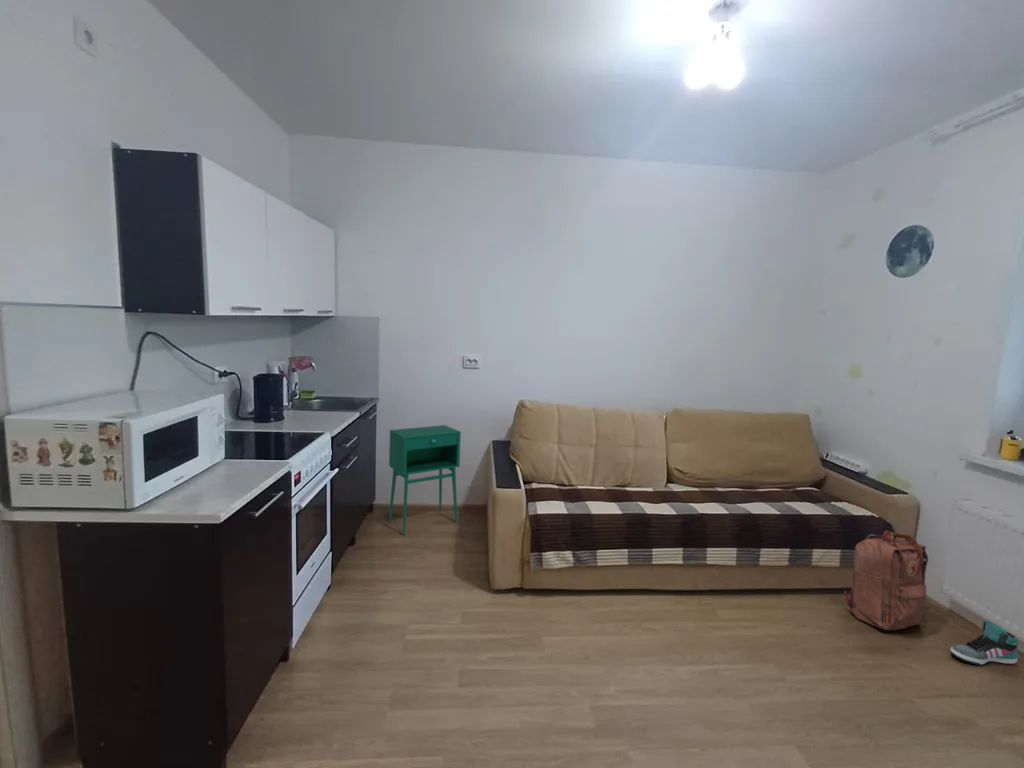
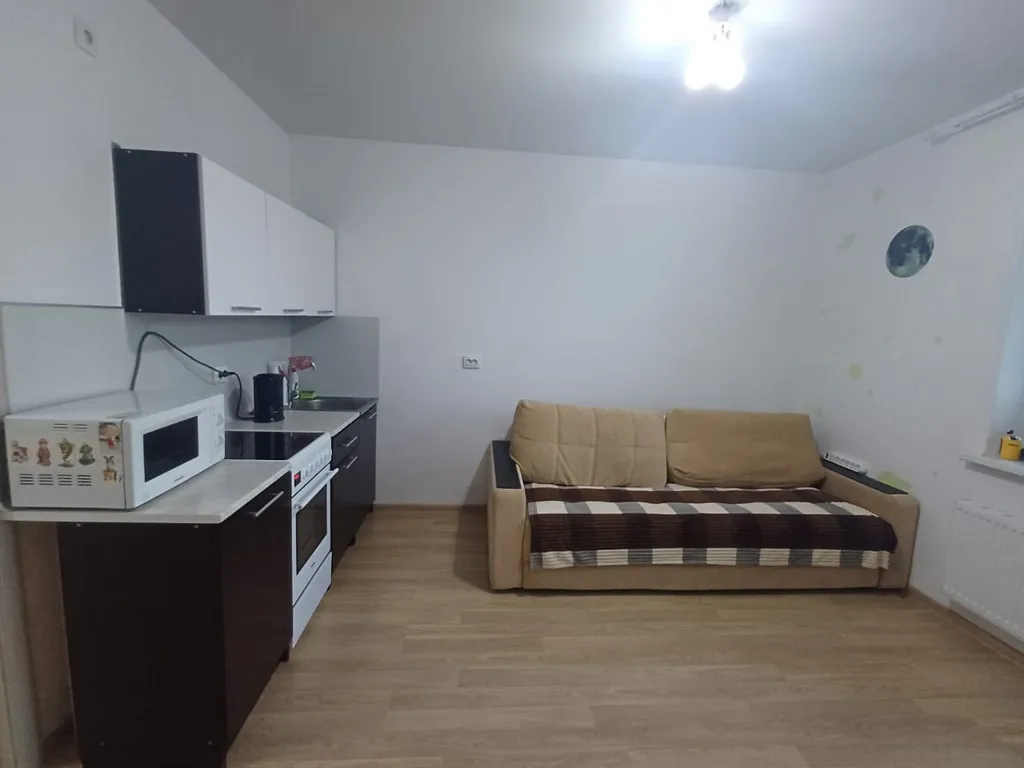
- sneaker (986, 641)
- backpack (885, 575)
- storage cabinet (424, 477)
